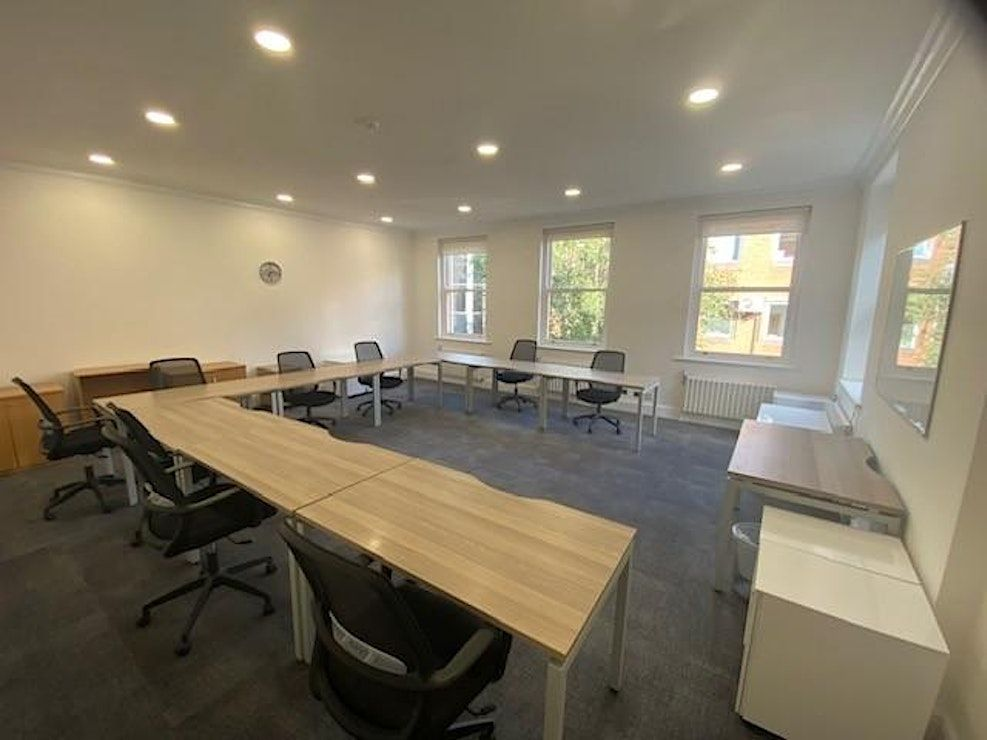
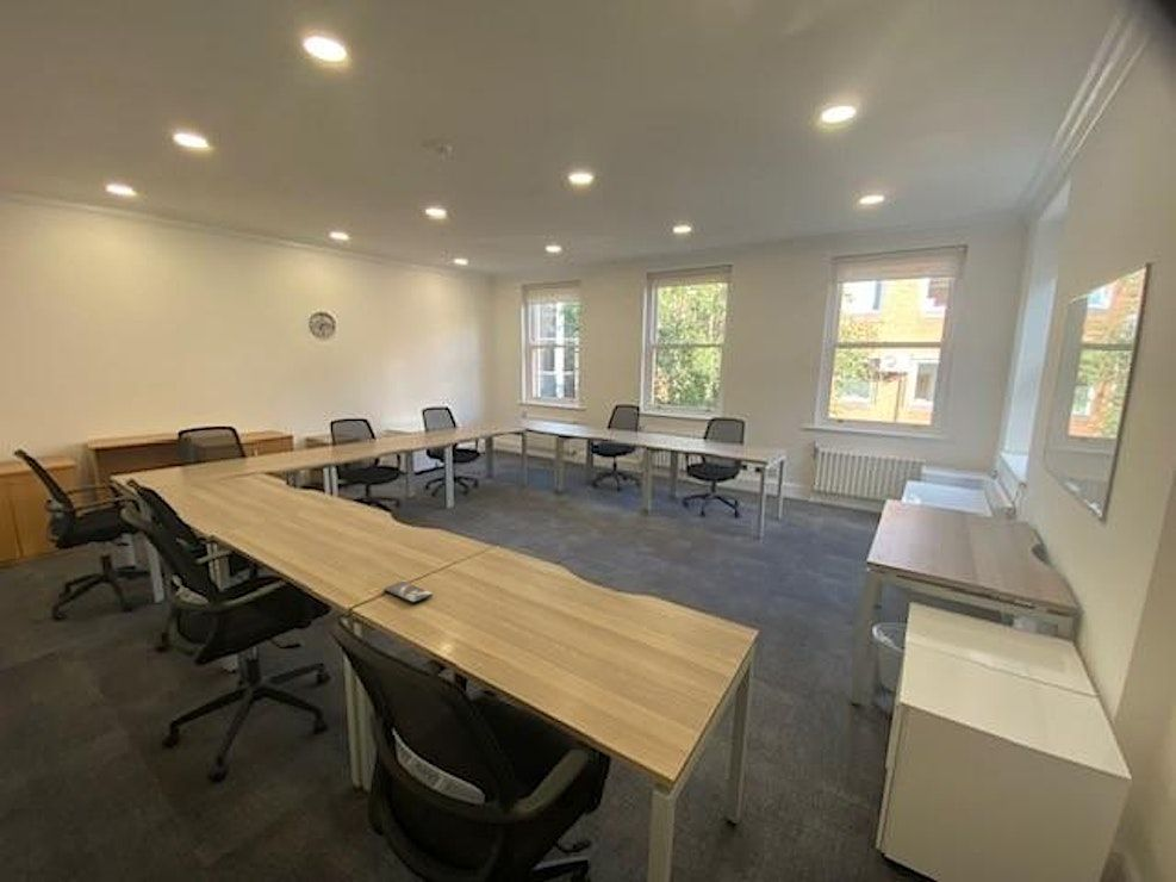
+ smartphone (407, 591)
